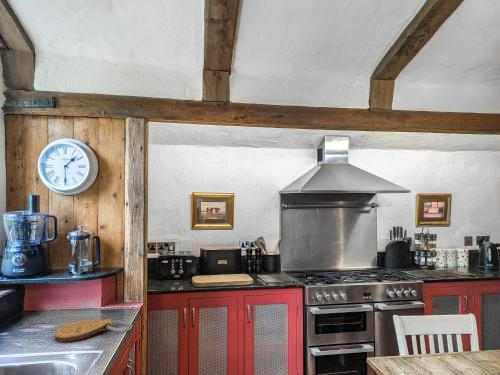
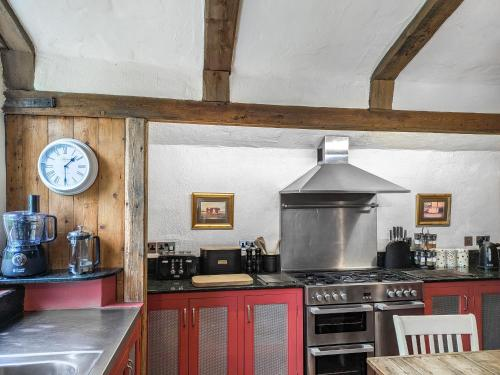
- key chain (95, 326)
